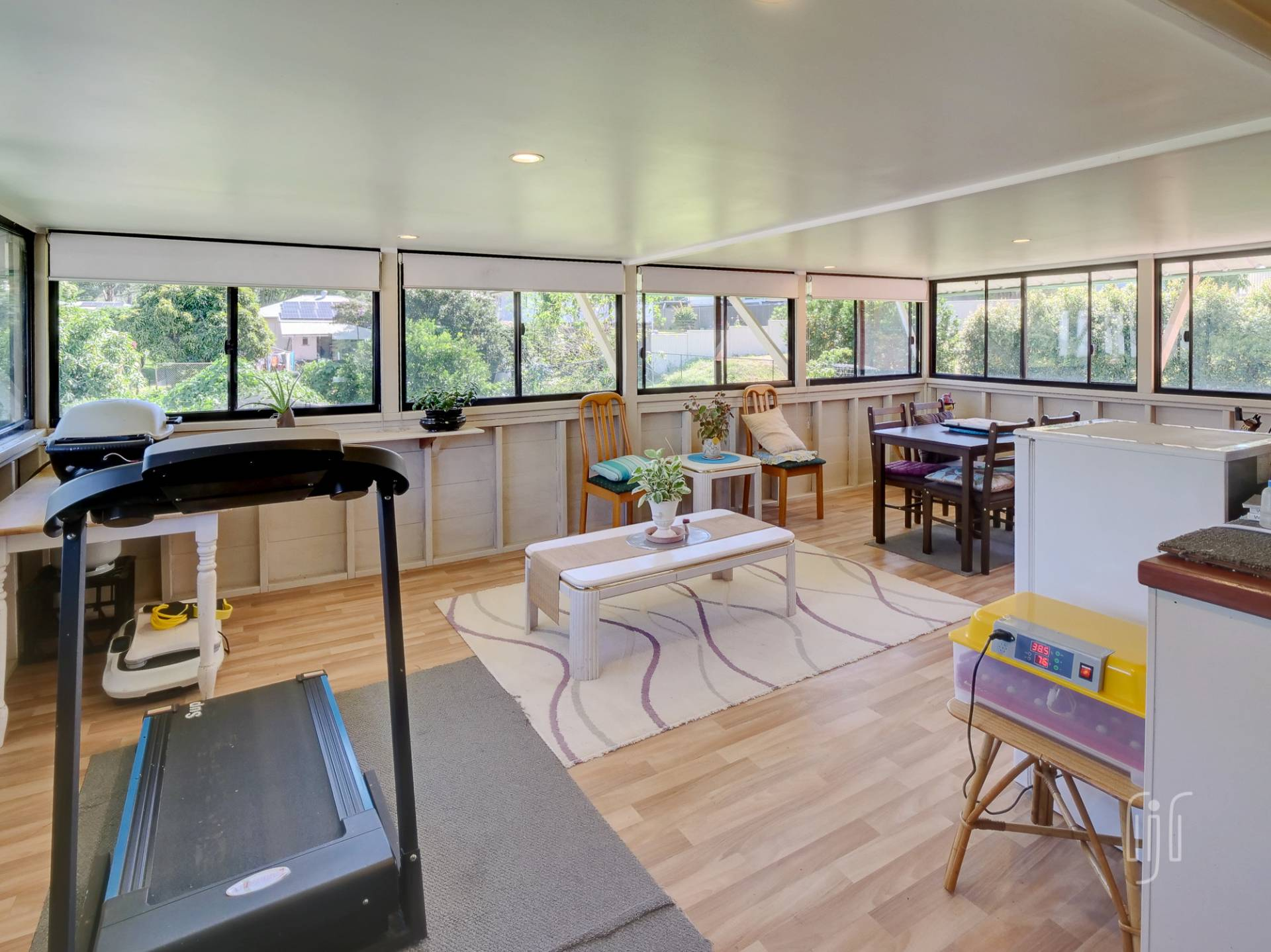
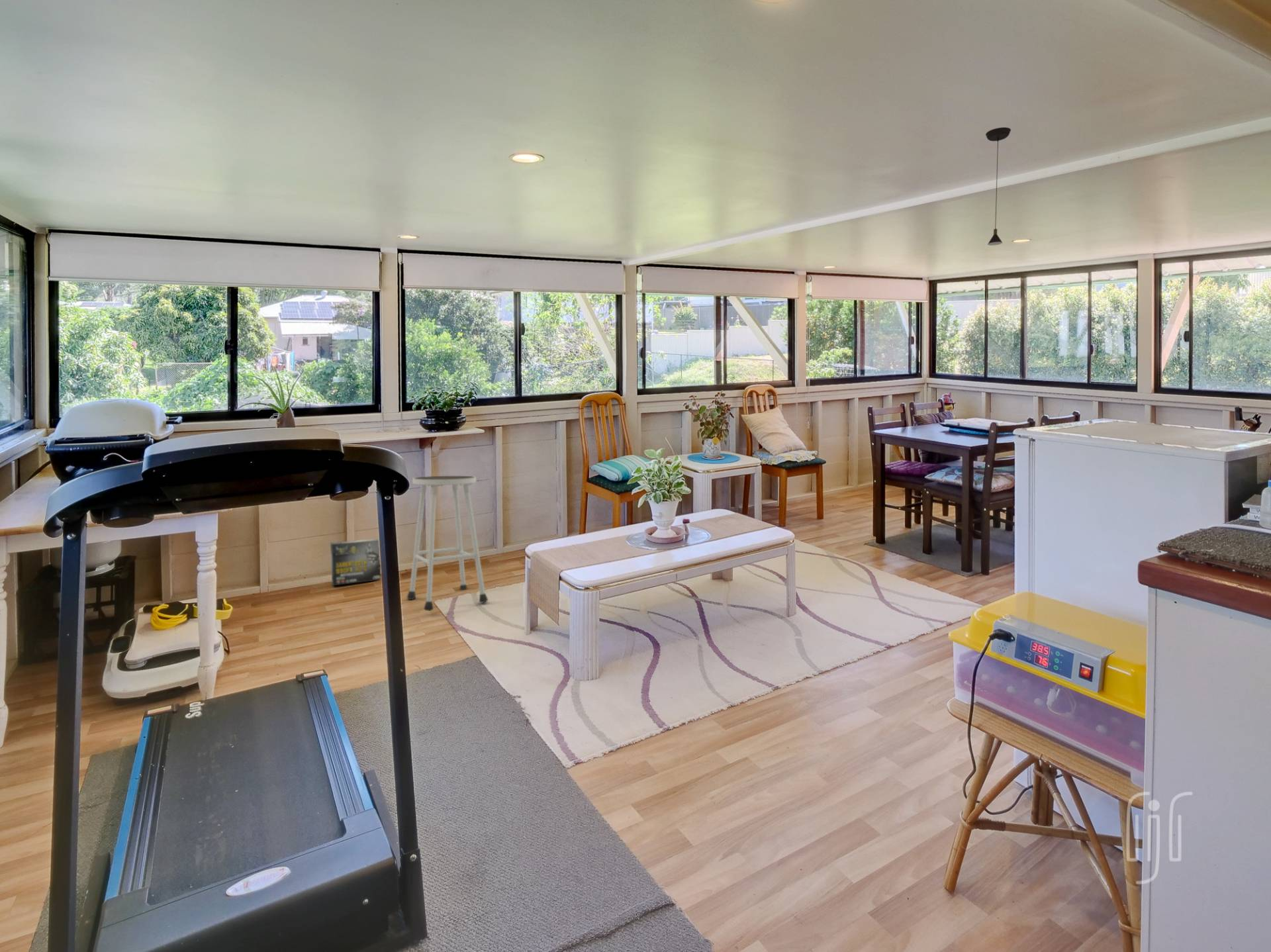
+ stool (446, 548)
+ box (359, 561)
+ pendant light (996, 189)
